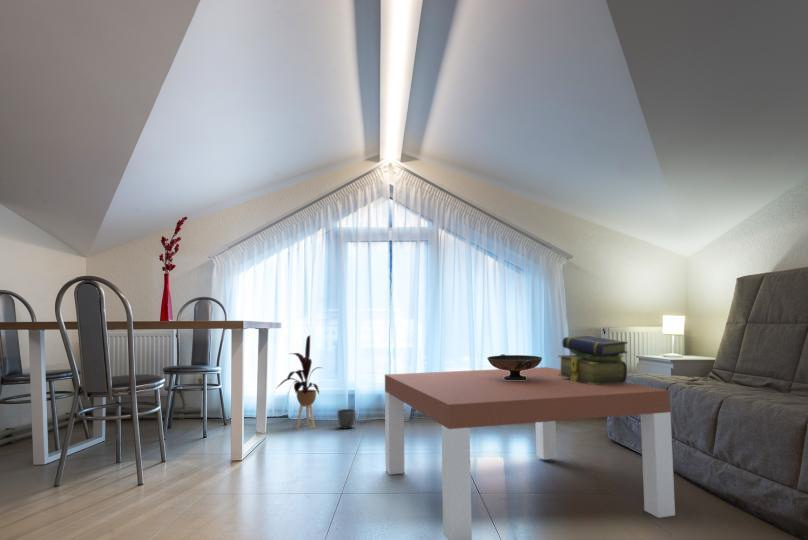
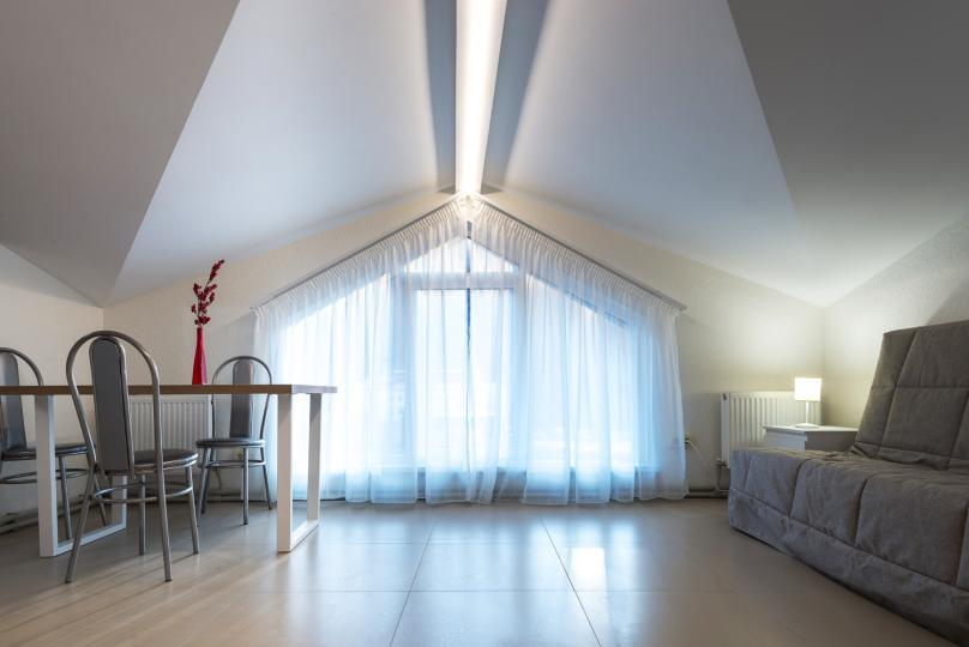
- planter (346, 419)
- stack of books (594, 358)
- decorative bowl (514, 367)
- house plant (301, 380)
- coffee table (509, 424)
